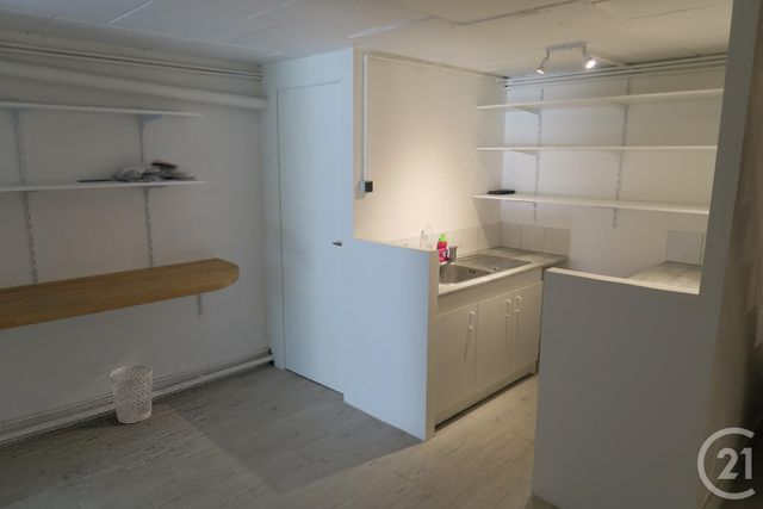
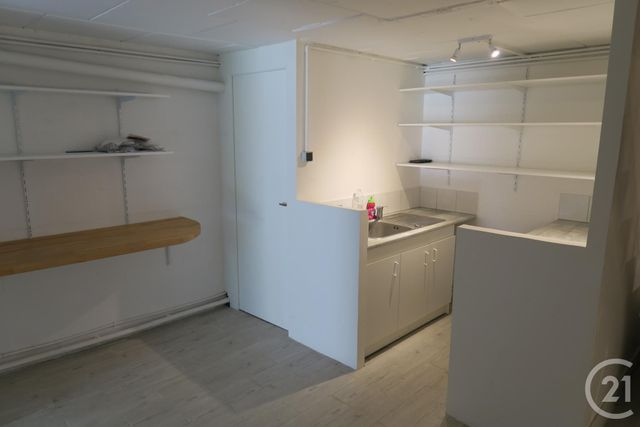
- wastebasket (134, 393)
